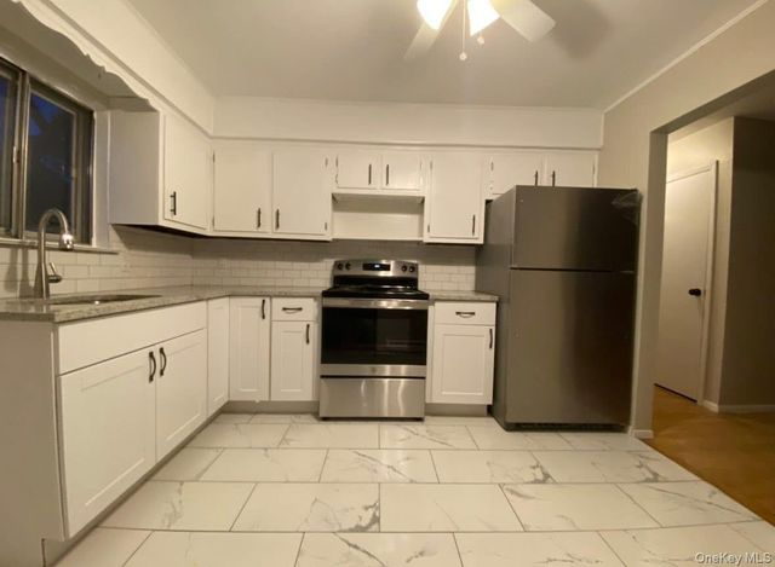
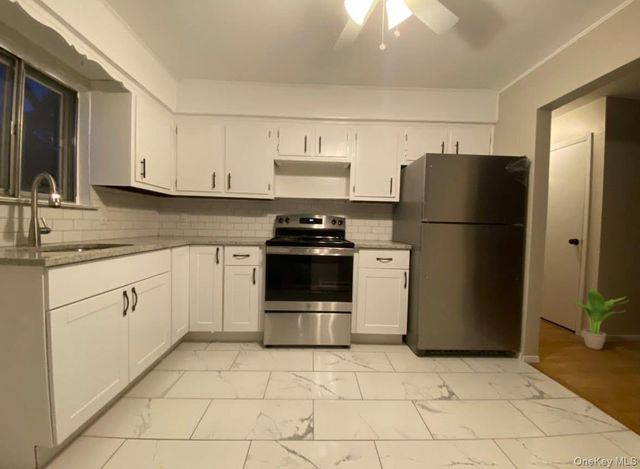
+ potted plant (602, 318)
